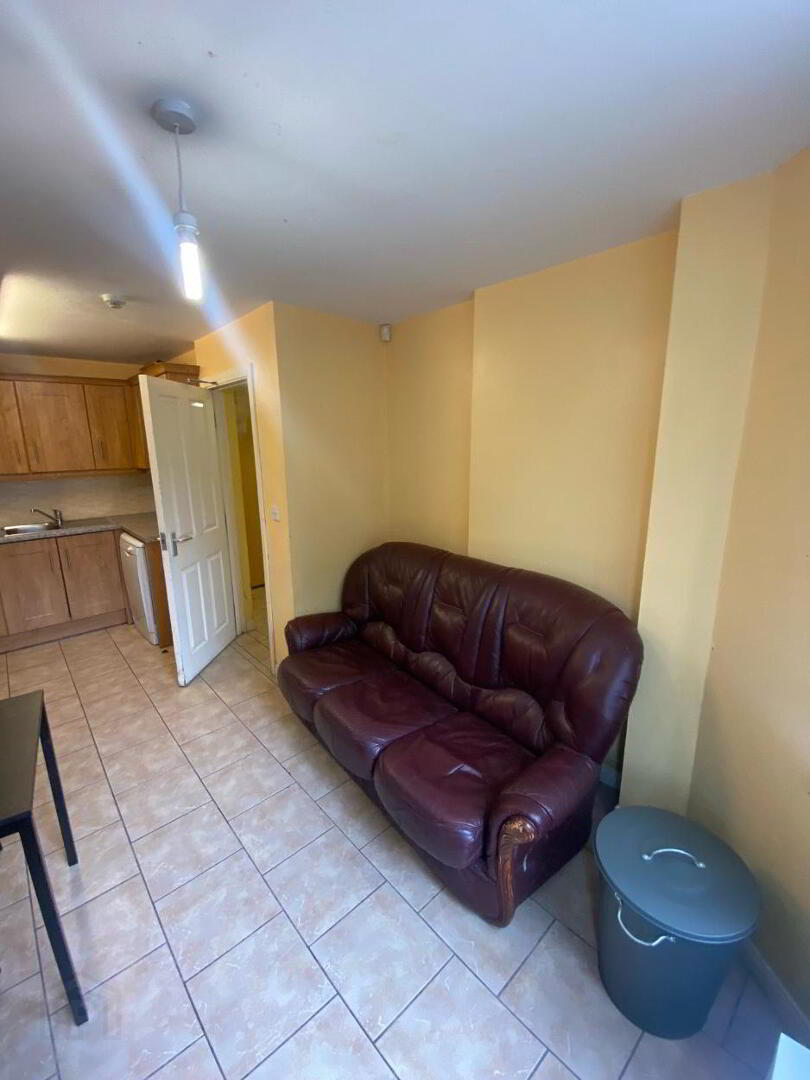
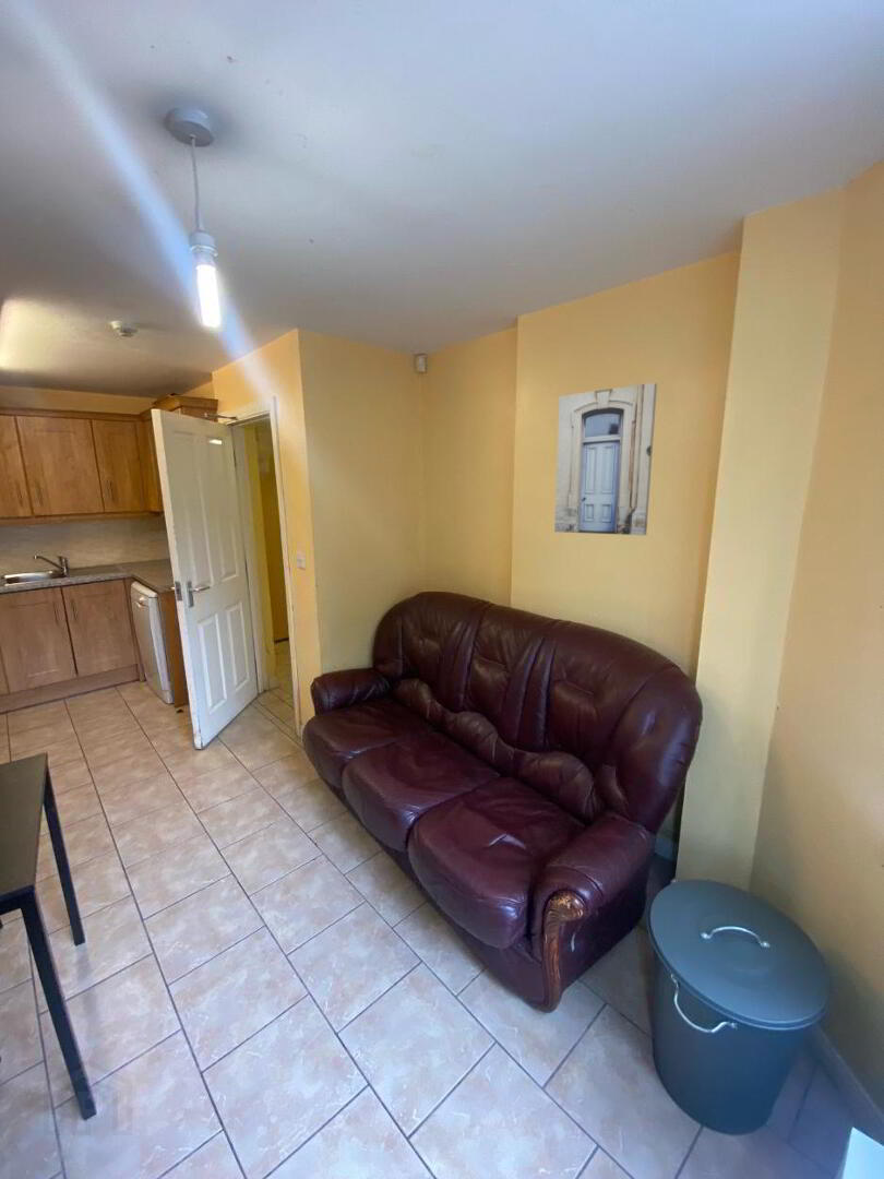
+ wall art (601, 463)
